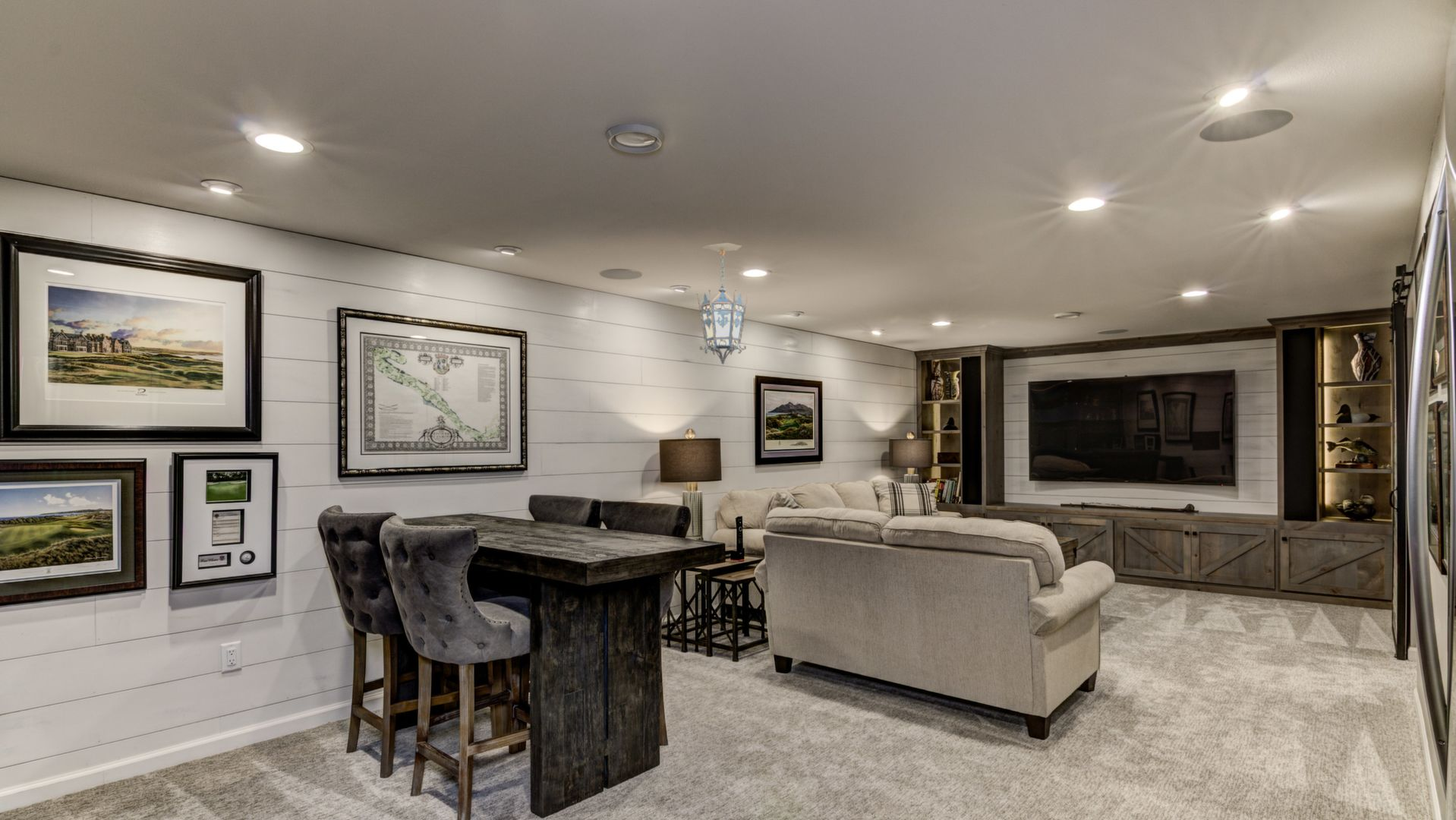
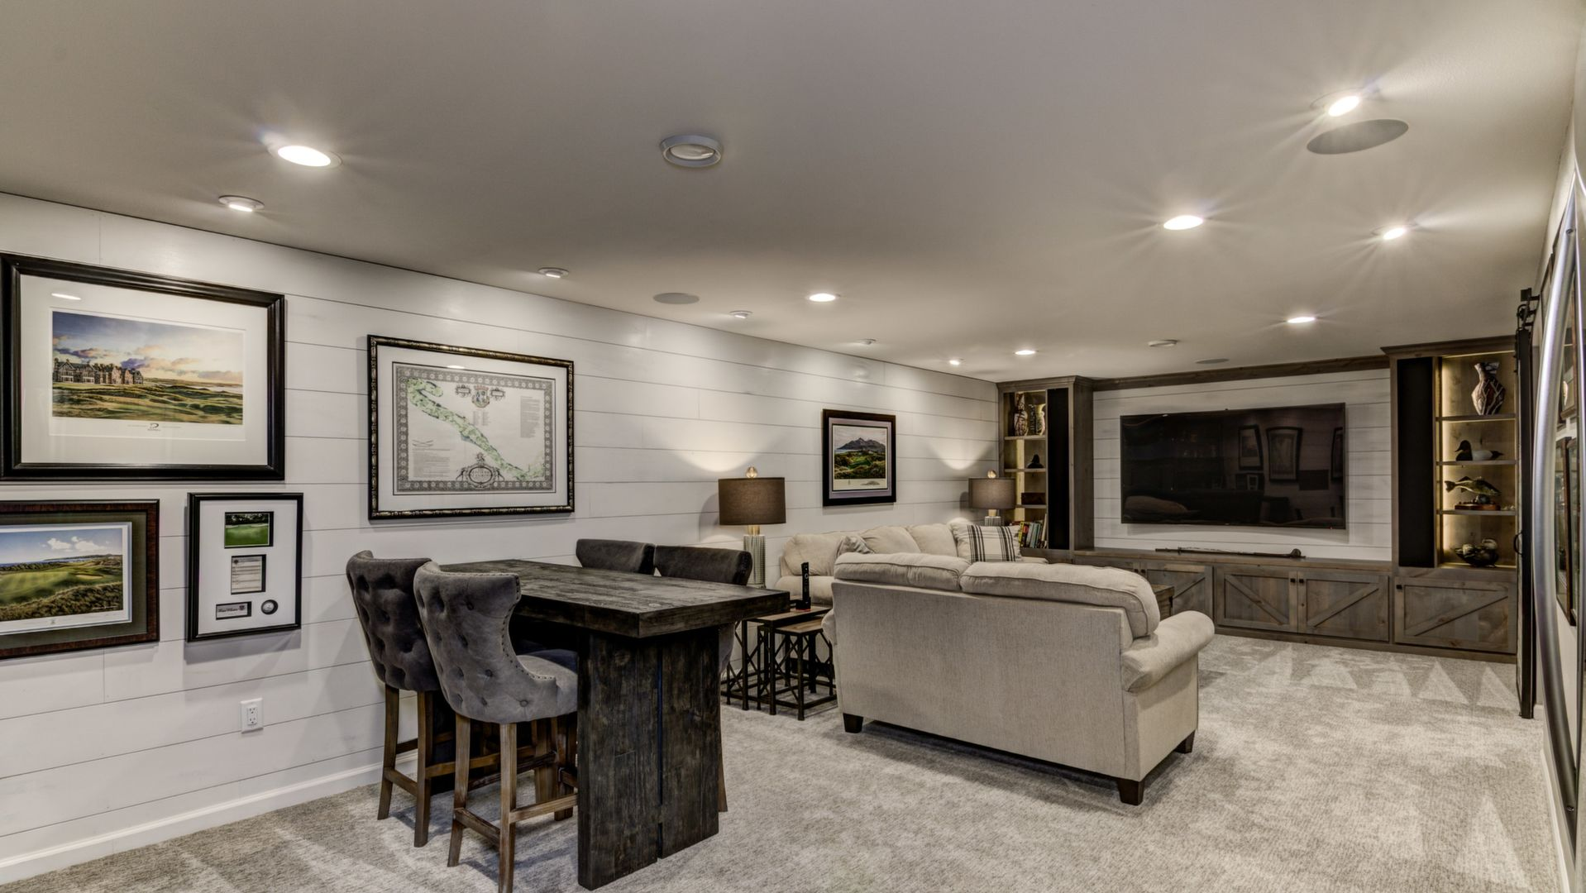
- hanging lantern (722, 305)
